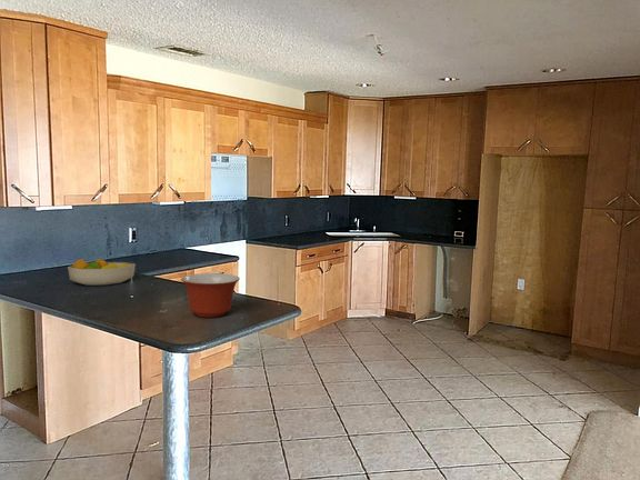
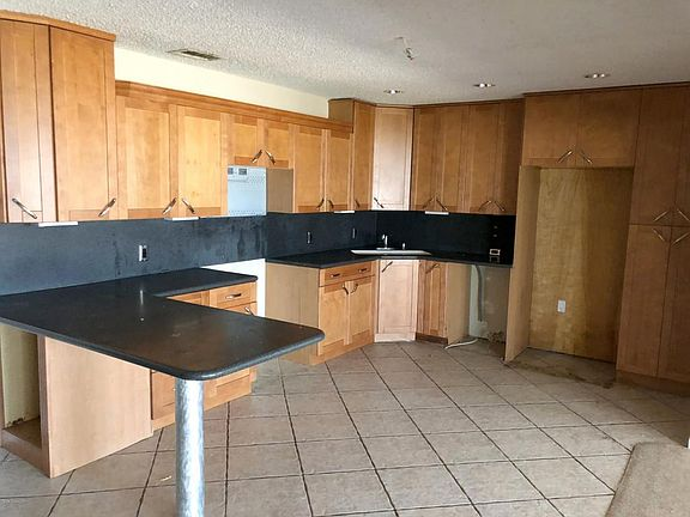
- fruit bowl (102, 270)
- mixing bowl (210, 296)
